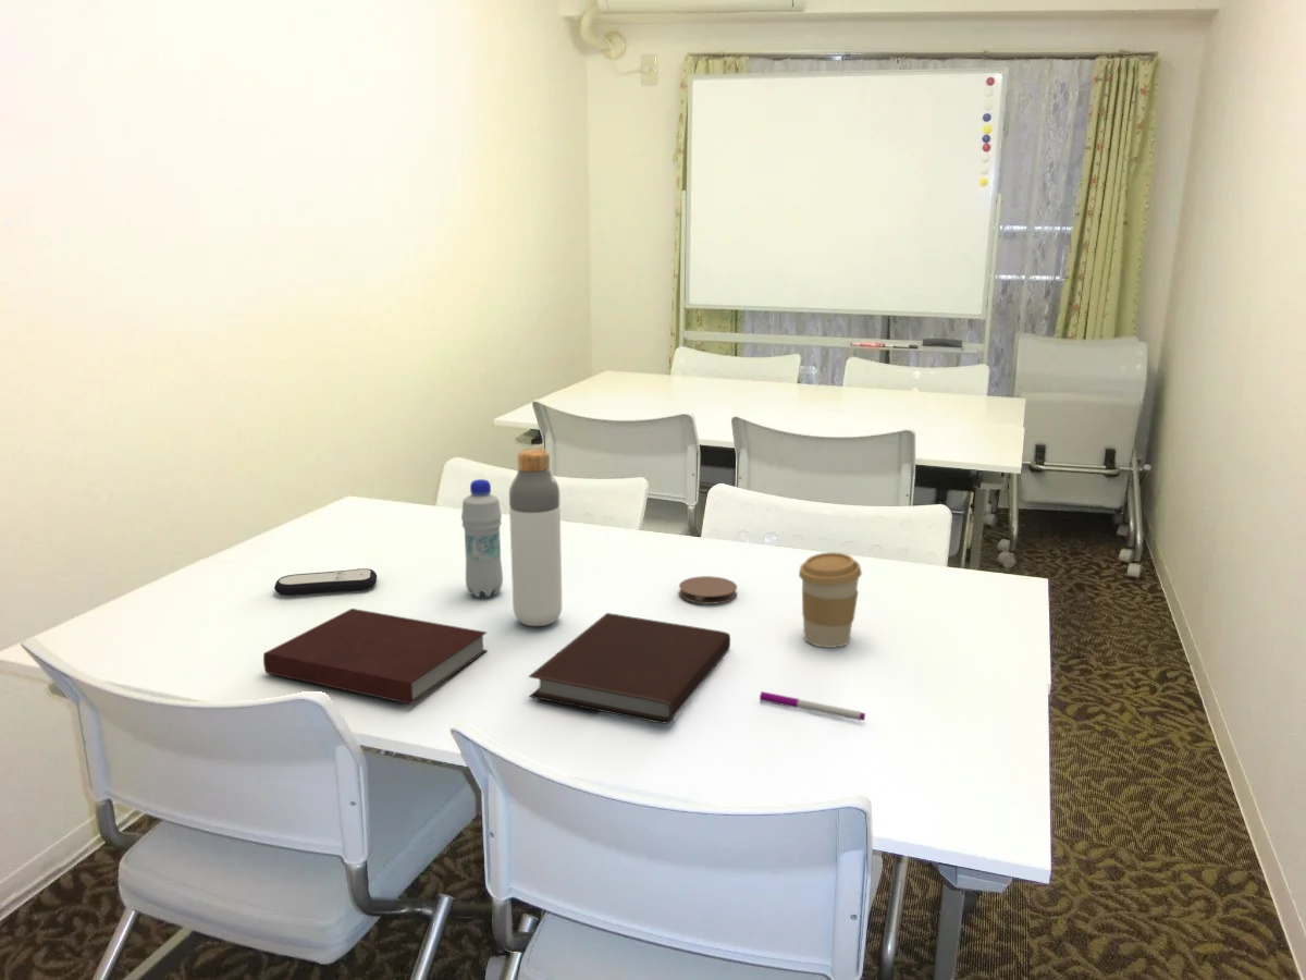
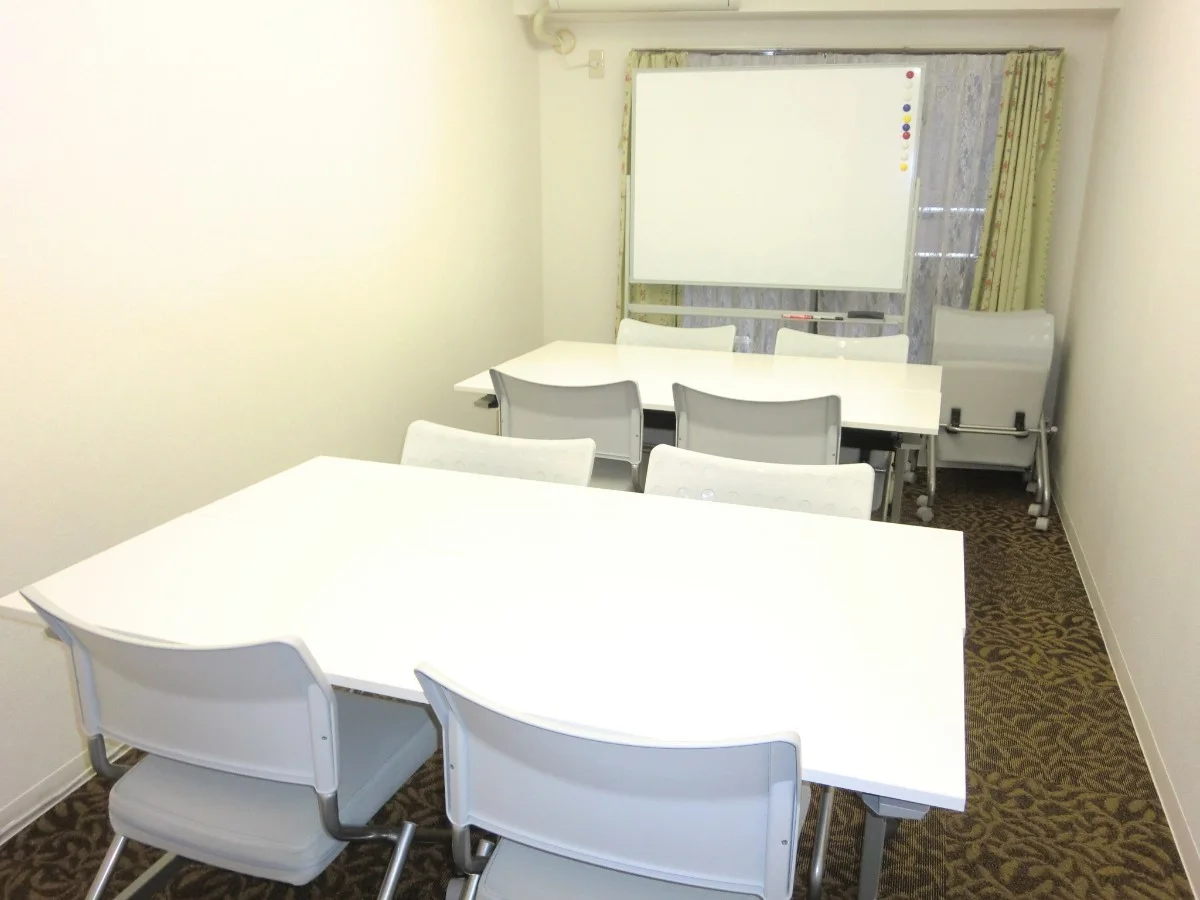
- bottle (482, 537)
- coffee cup (828, 598)
- pen (811, 706)
- notebook (378, 652)
- bottle (535, 537)
- coaster (707, 589)
- remote control (325, 581)
- notebook (634, 662)
